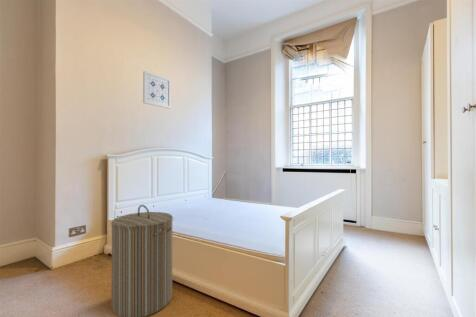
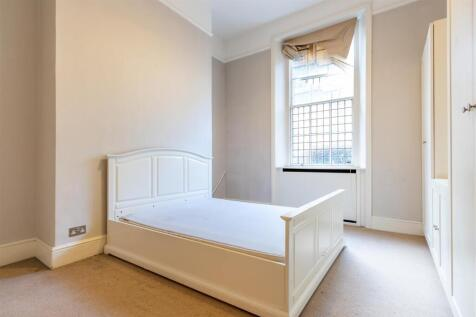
- laundry hamper (143, 252)
- wall art (157, 90)
